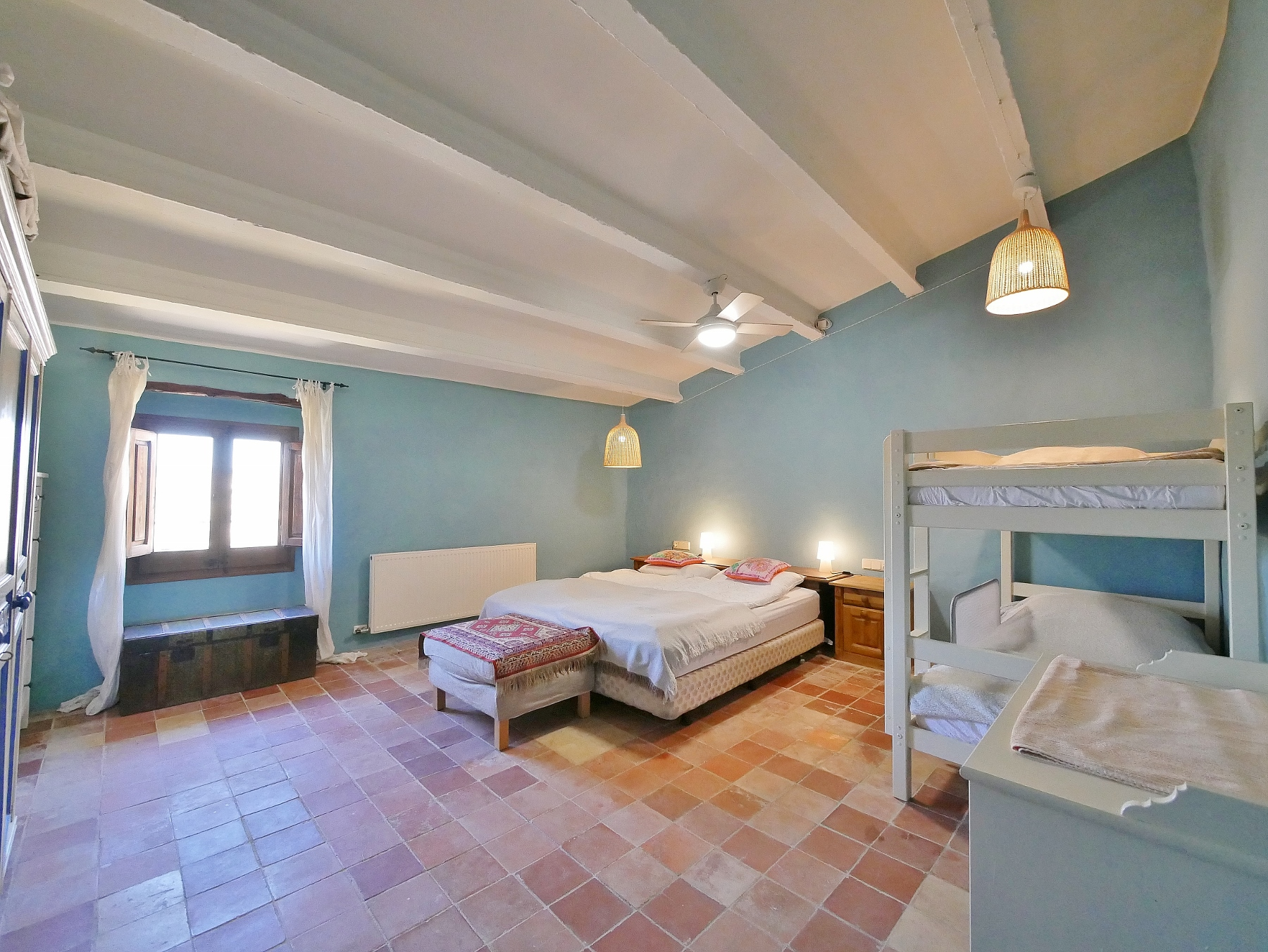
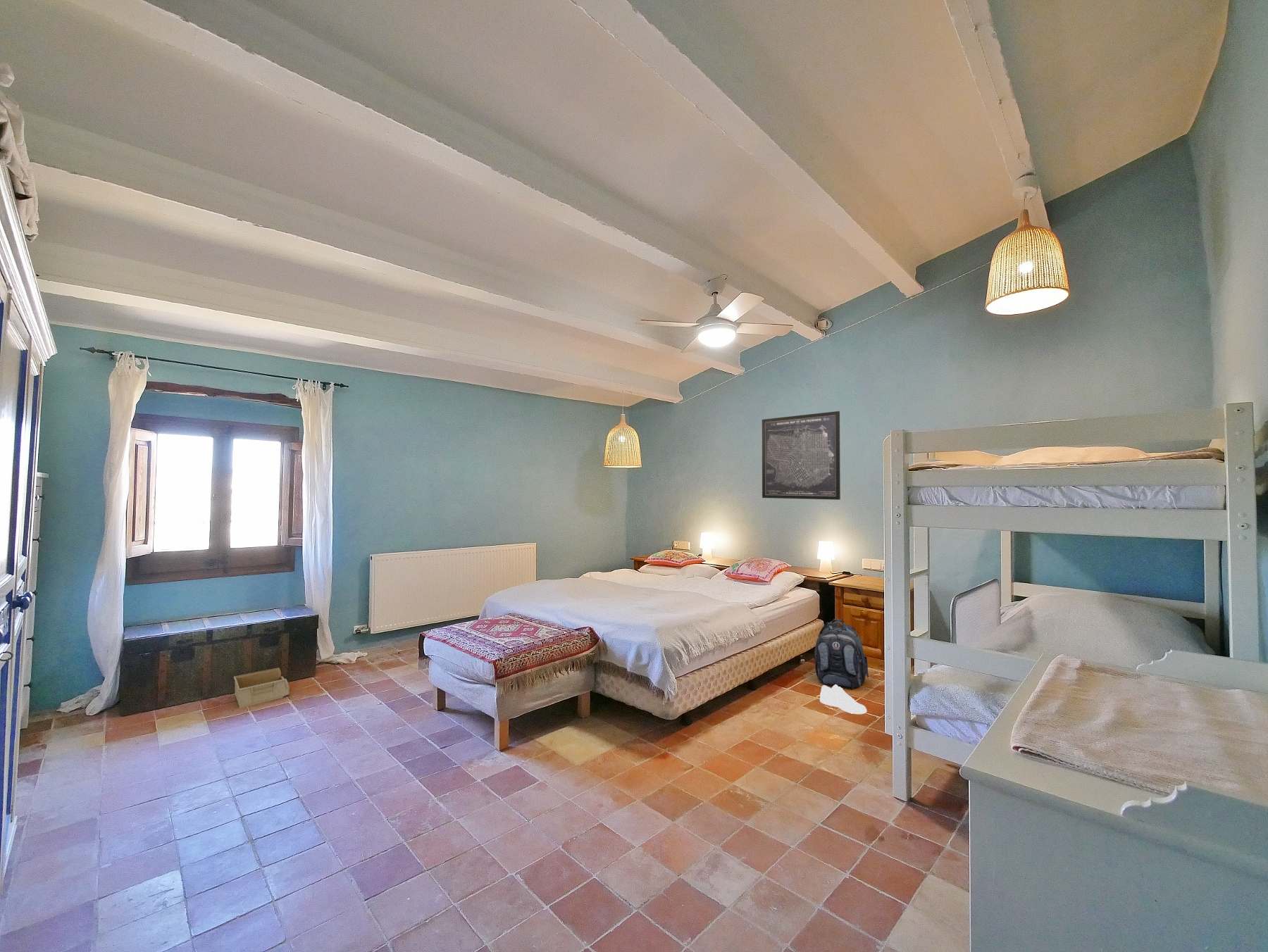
+ wall art (798, 457)
+ shoe (843, 697)
+ storage bin (261, 686)
+ backpack (840, 649)
